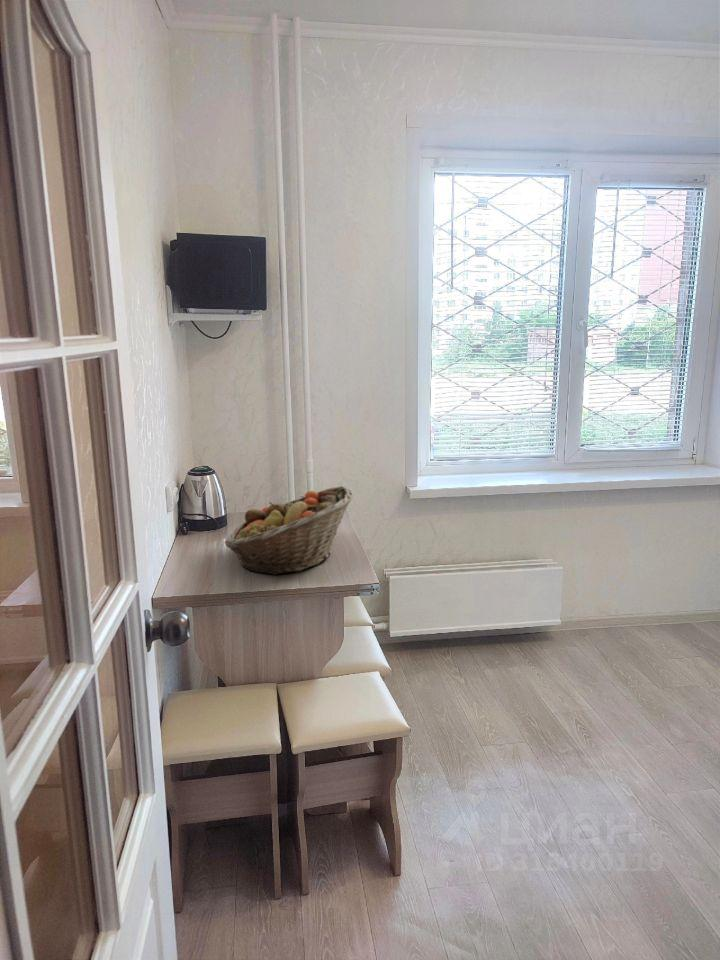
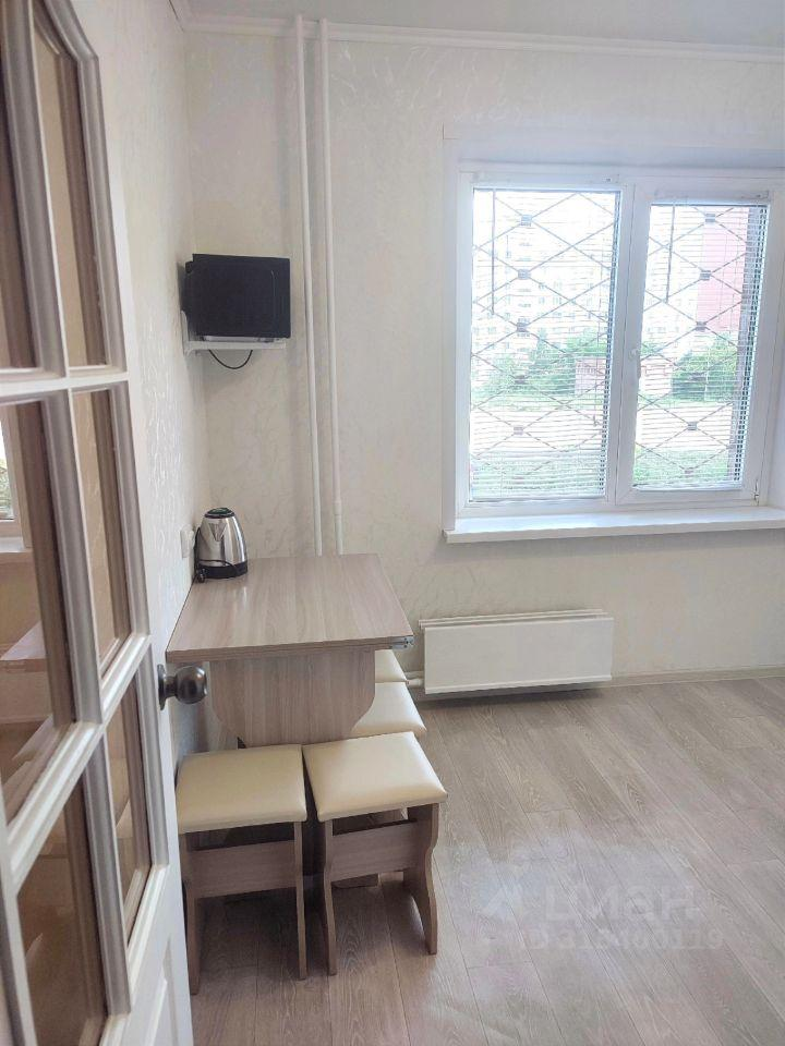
- fruit basket (291, 525)
